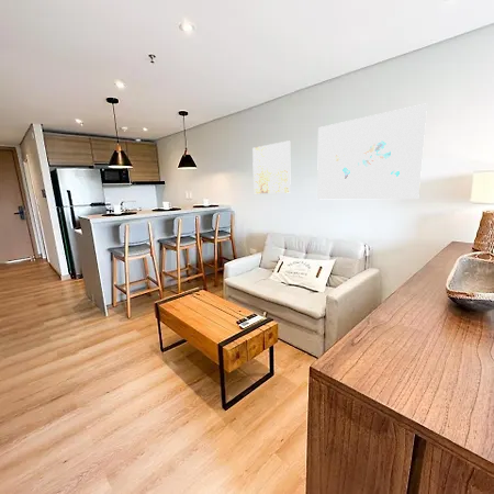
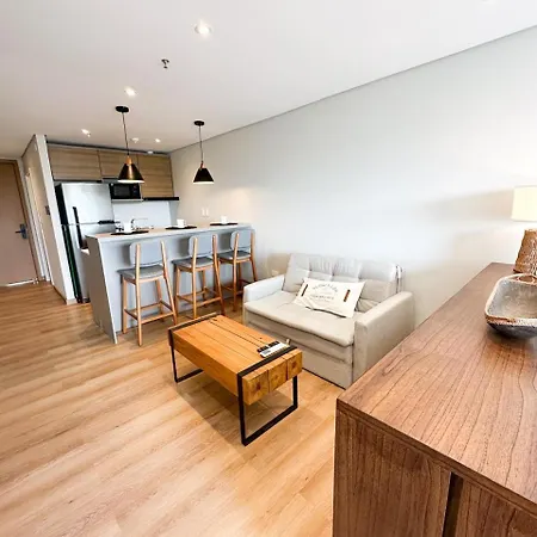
- wall art (362, 159)
- wall art (270, 169)
